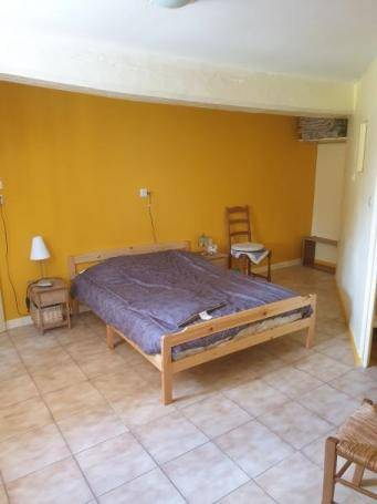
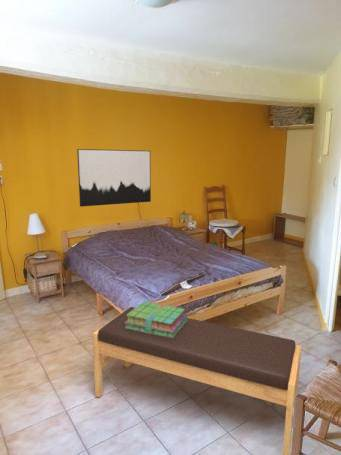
+ bench (193, 369)
+ wall art (116, 177)
+ stack of books (156, 317)
